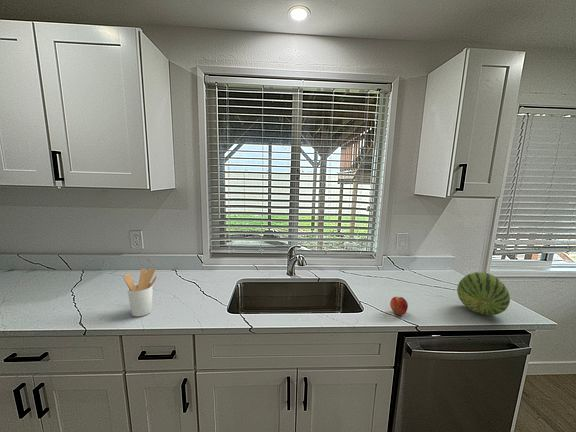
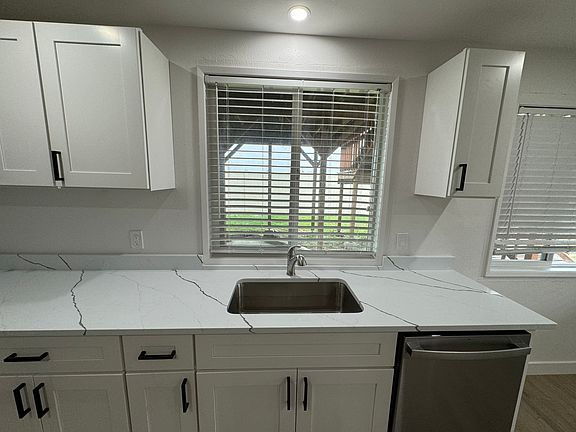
- peach (399, 305)
- utensil holder (143, 290)
- fruit (482, 292)
